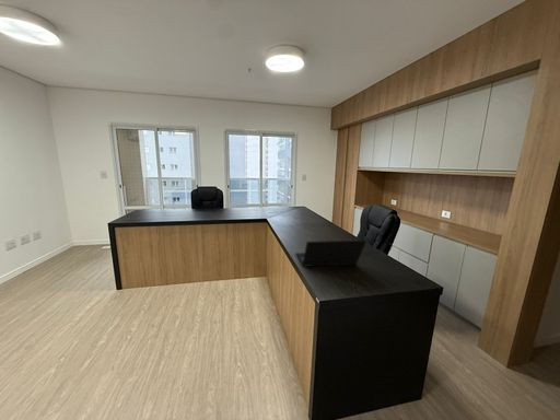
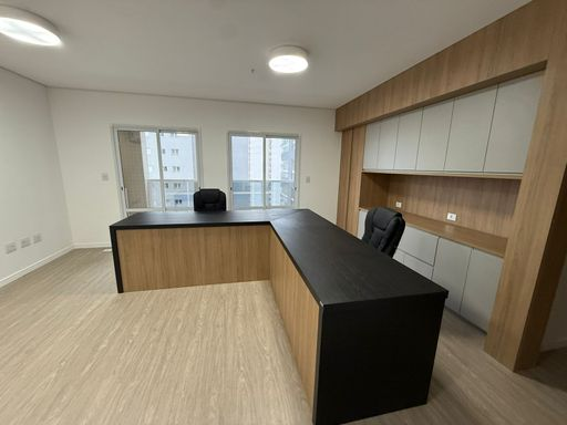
- laptop (327, 248)
